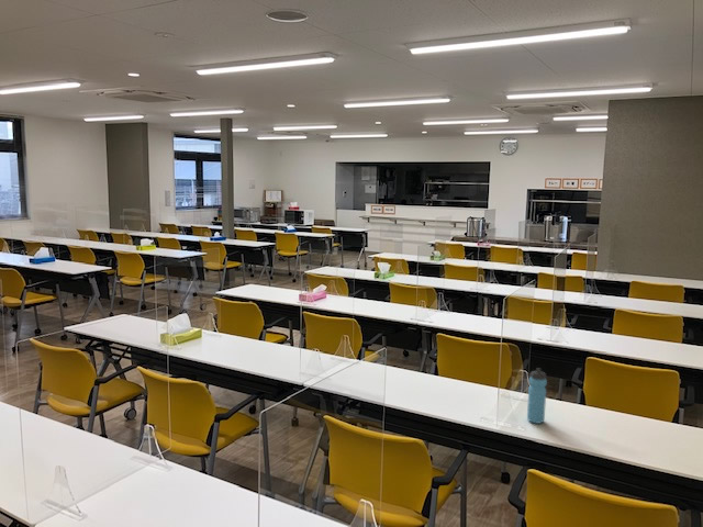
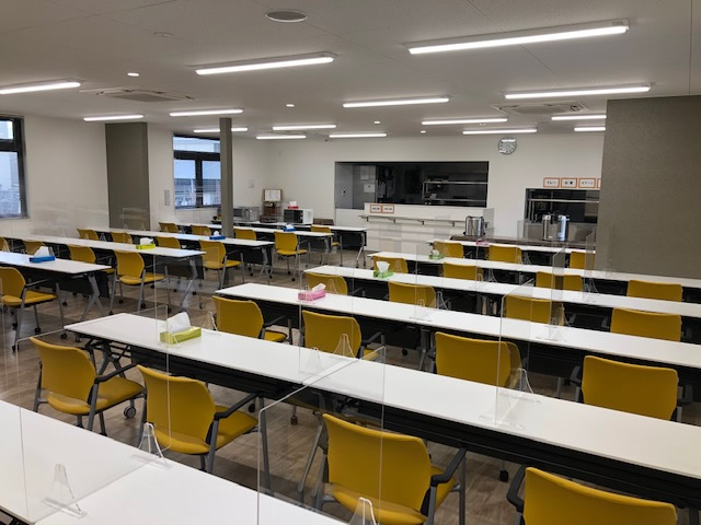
- water bottle (536, 394)
